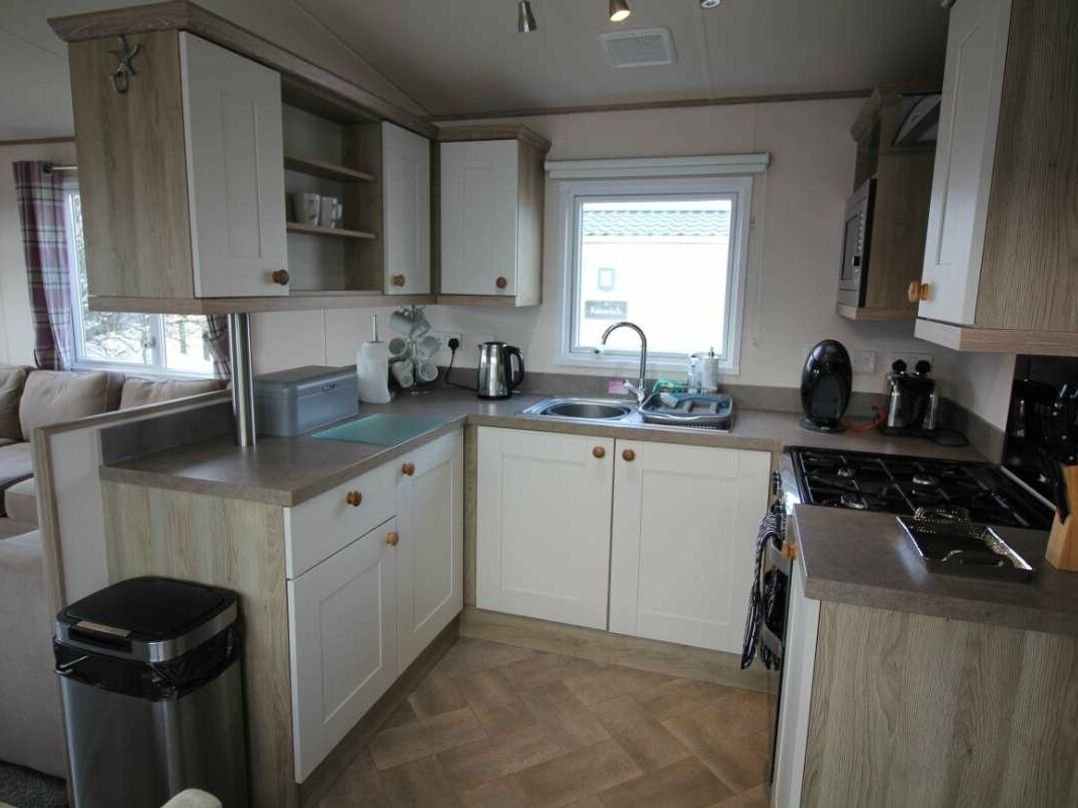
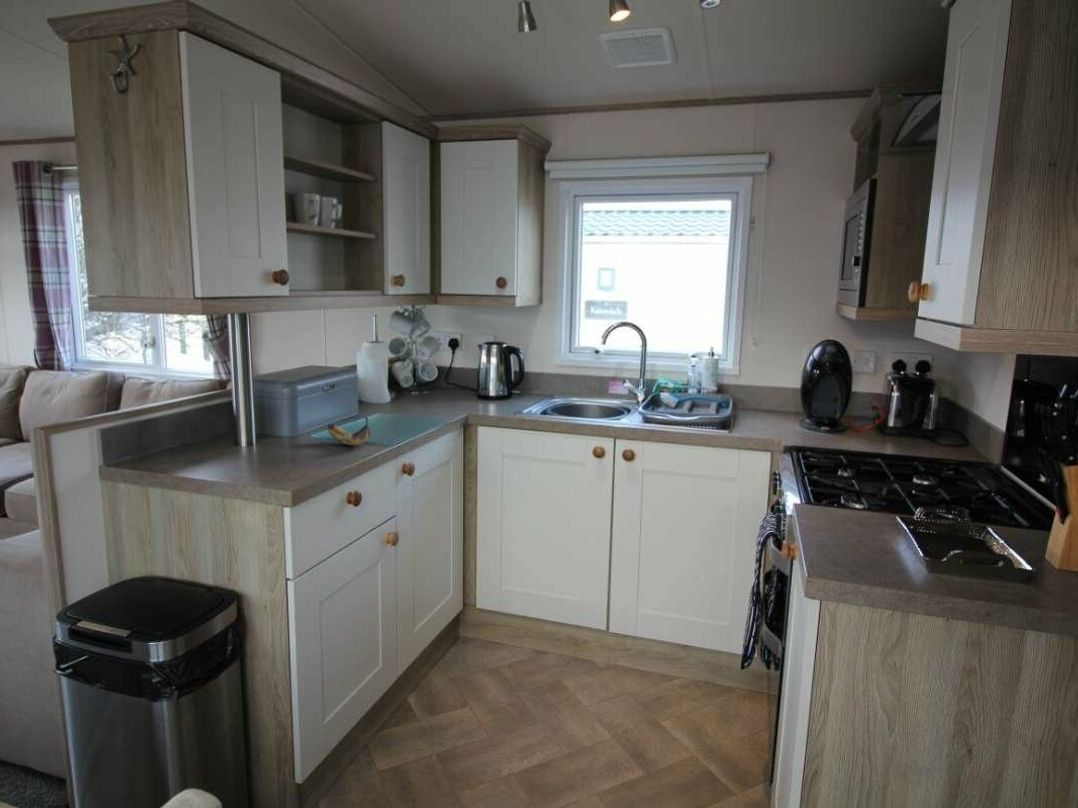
+ banana (346, 431)
